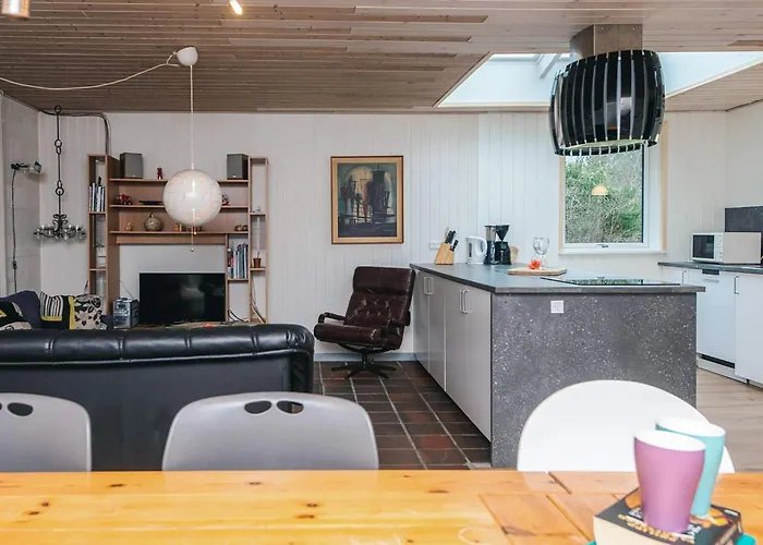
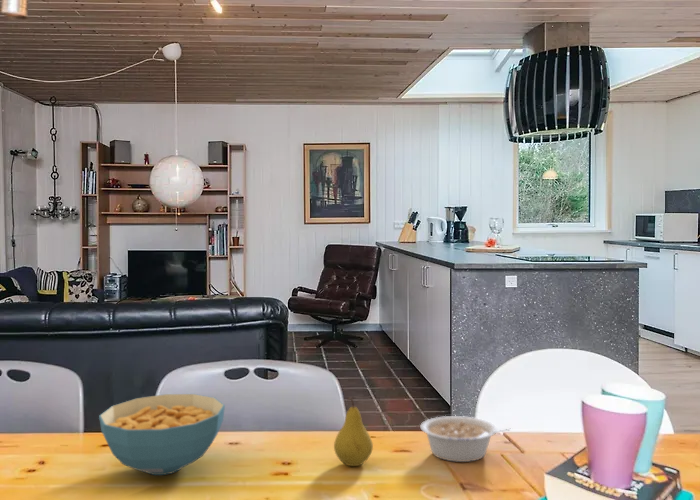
+ legume (461, 437)
+ cereal bowl (164, 439)
+ fruit (353, 428)
